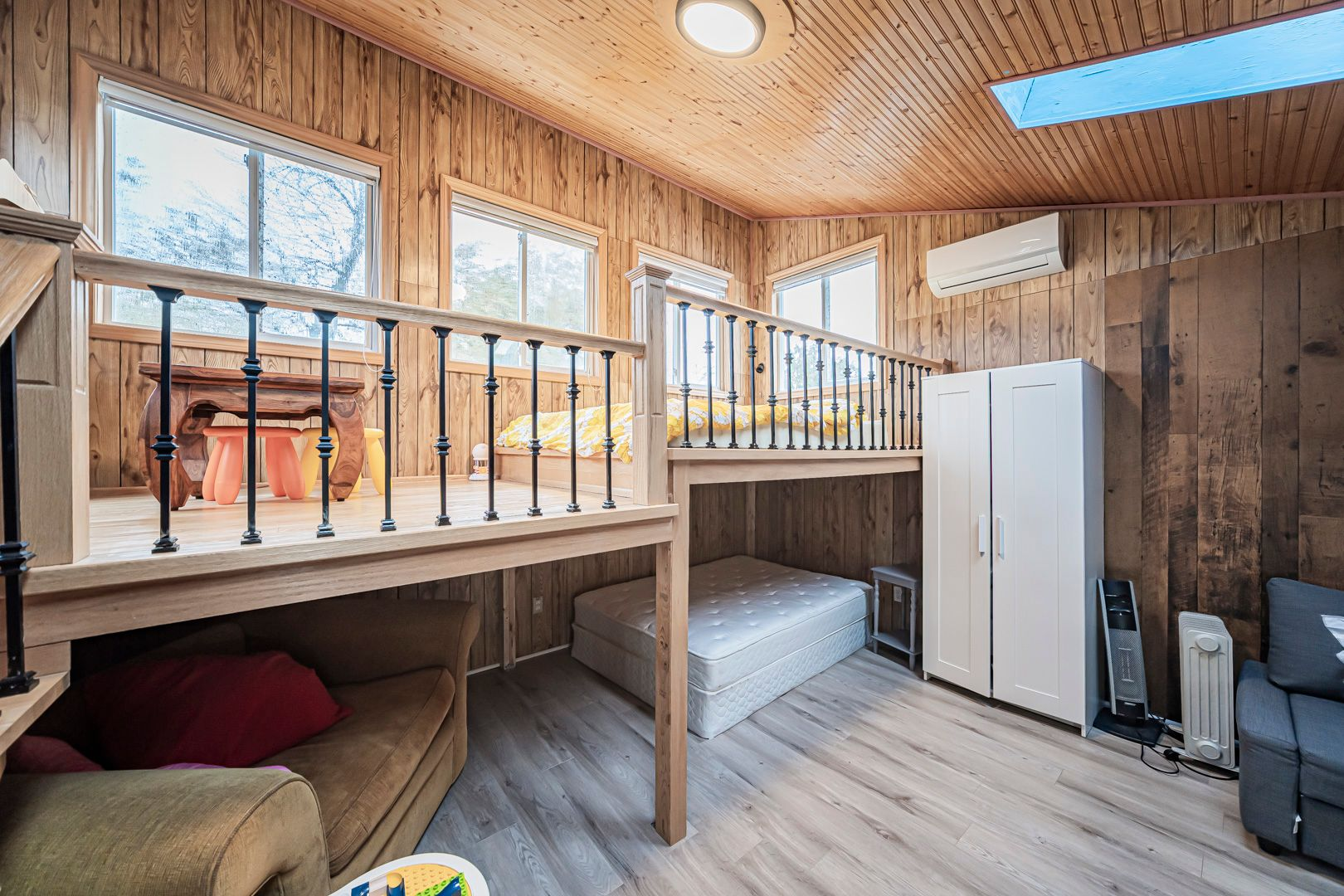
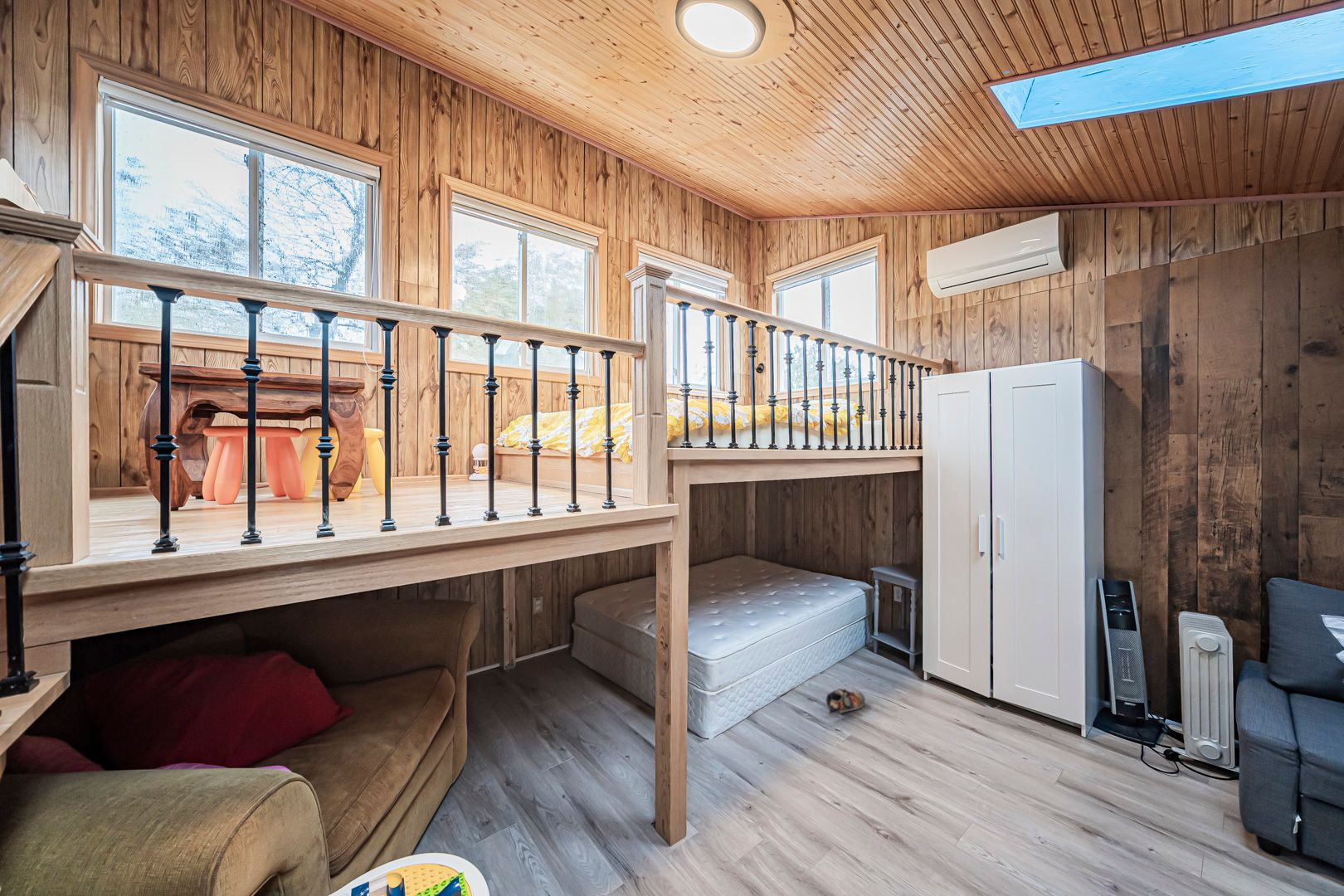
+ shoe (843, 699)
